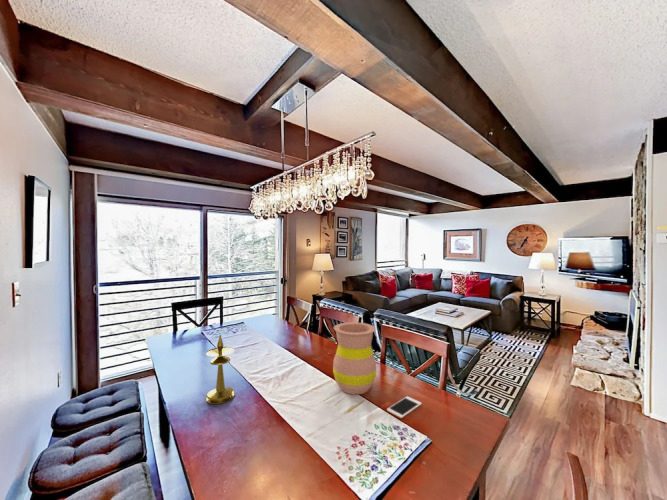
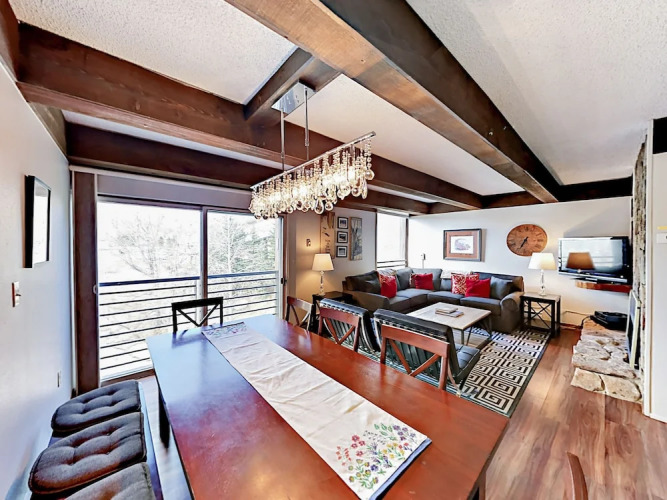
- candlestick (220, 365)
- cell phone (404, 406)
- vase (354, 357)
